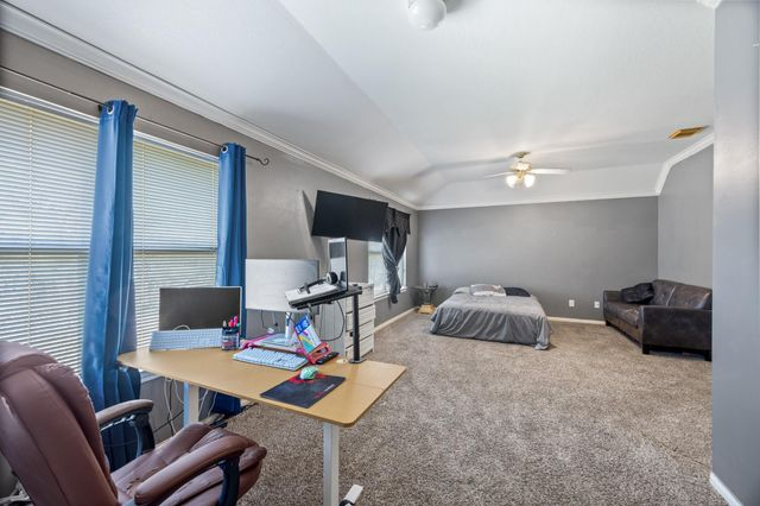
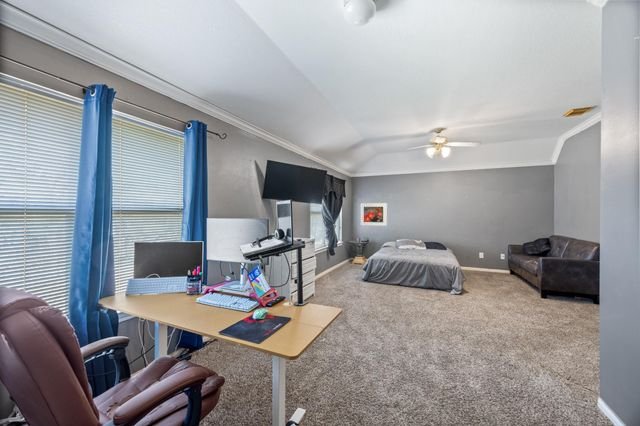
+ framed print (373, 214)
